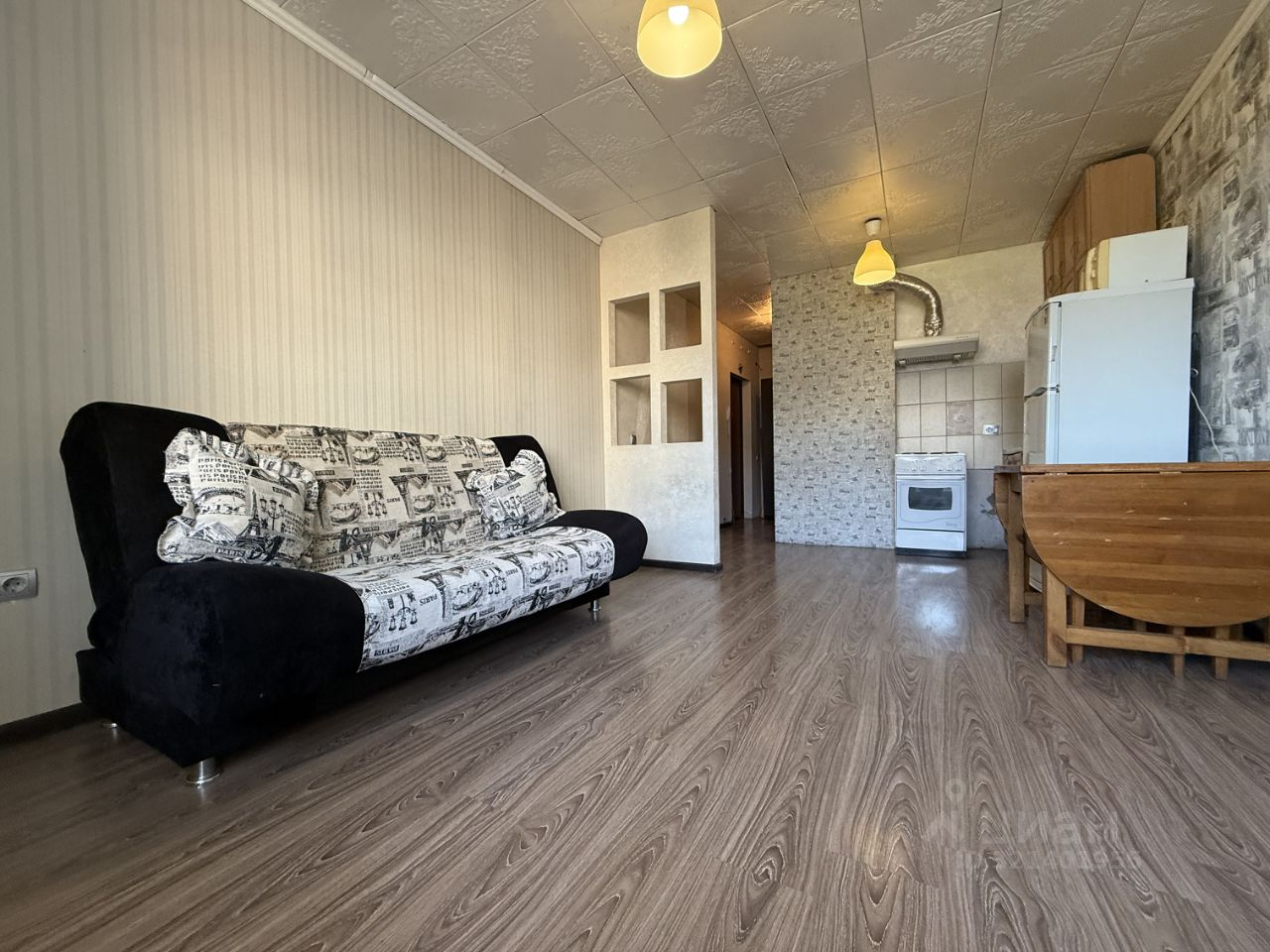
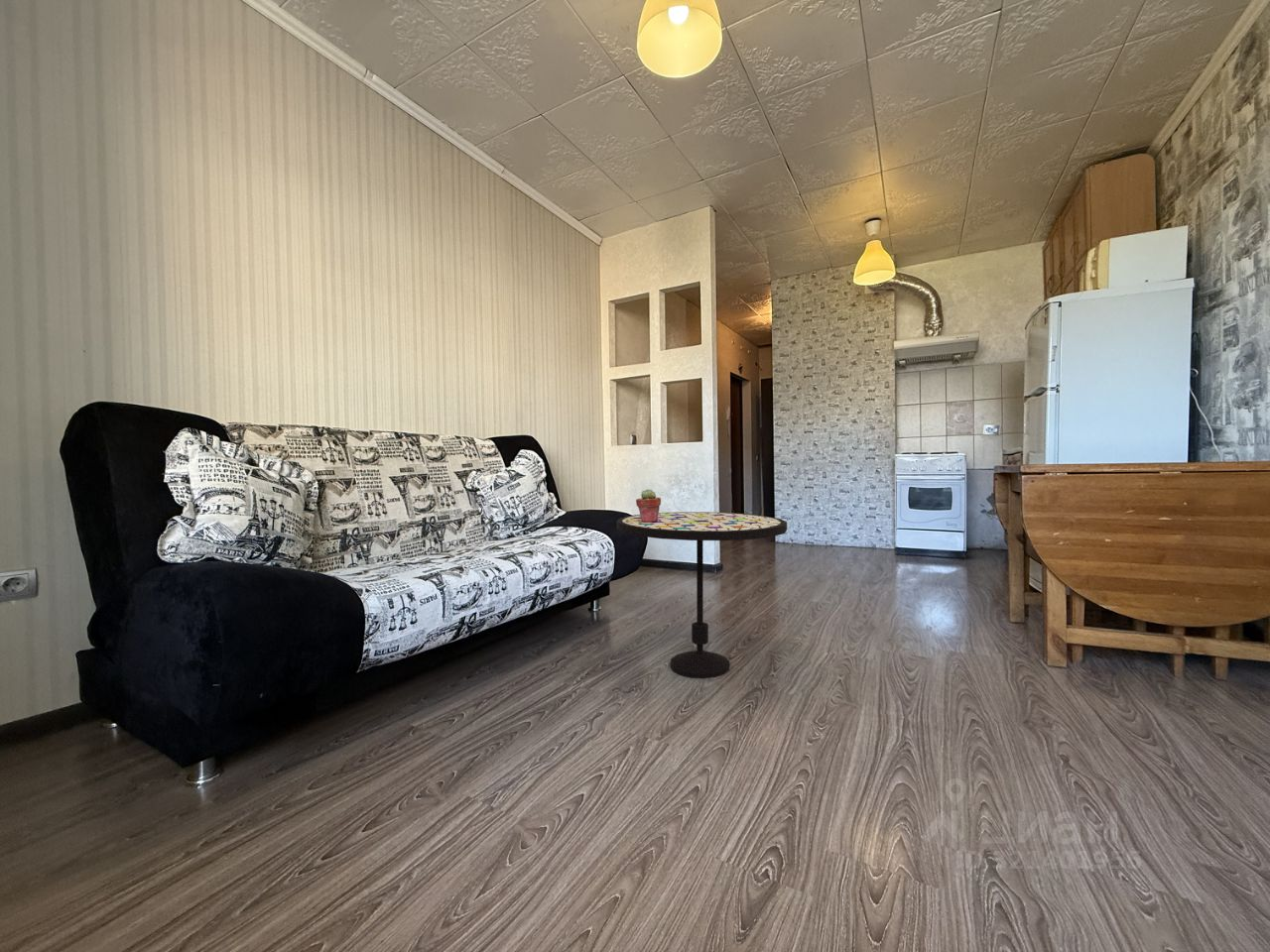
+ potted succulent (648, 504)
+ side table (699, 593)
